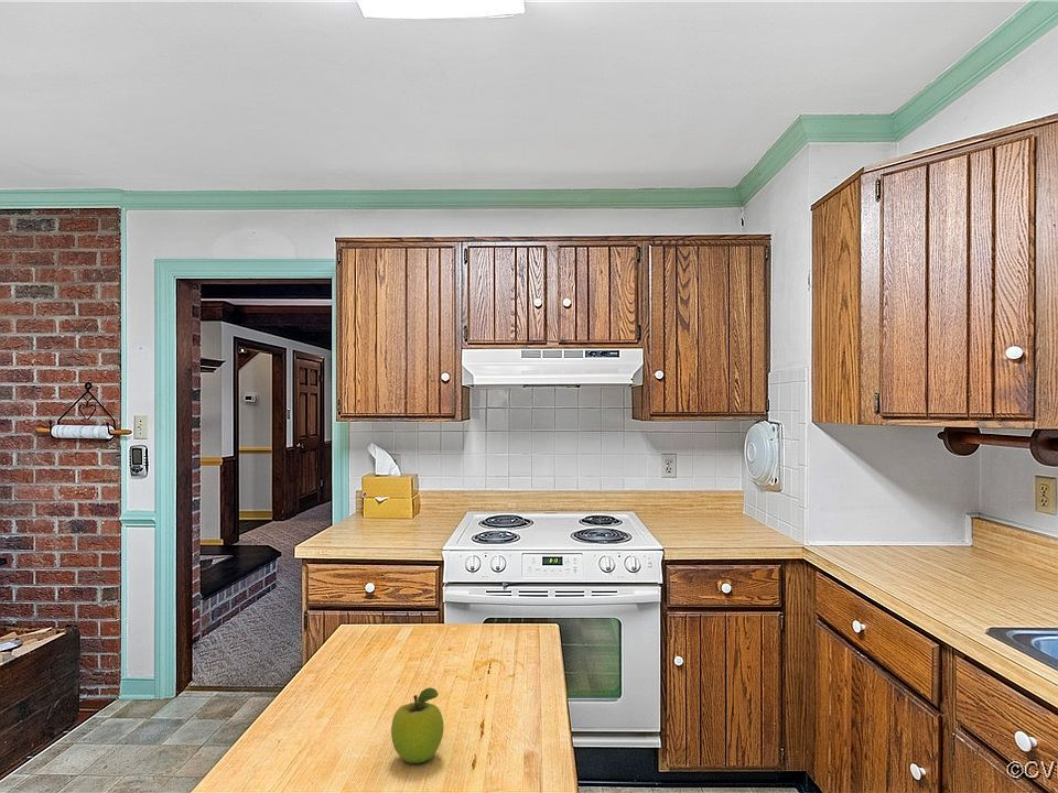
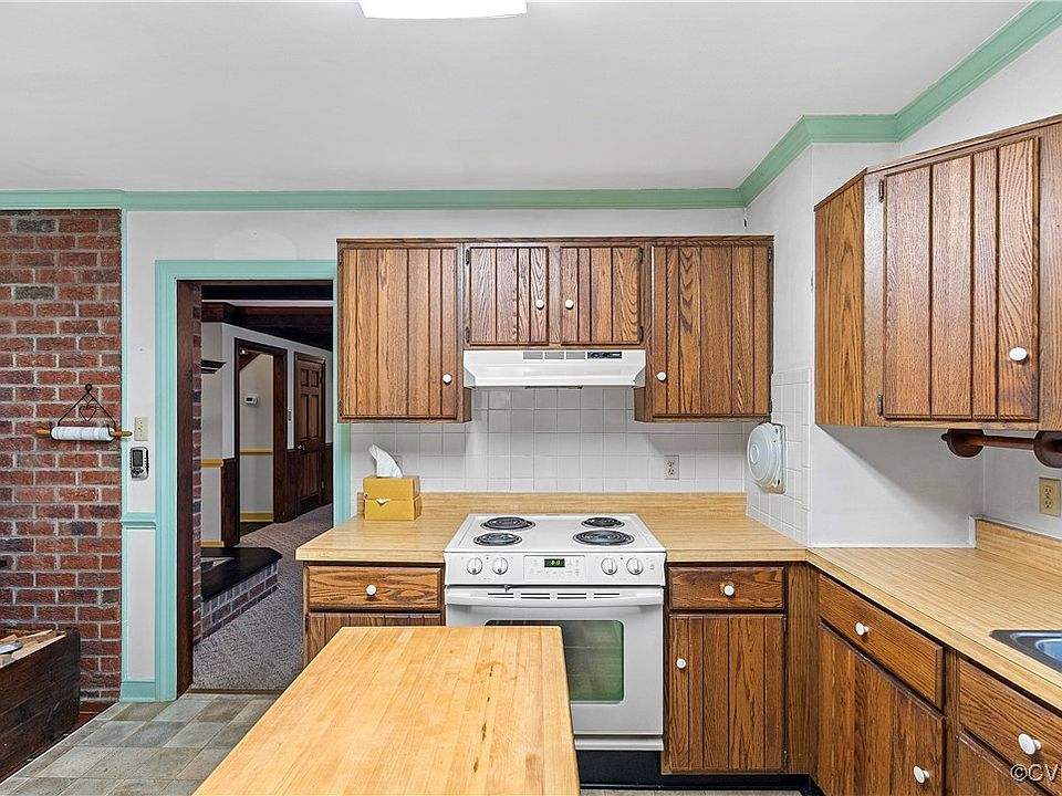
- fruit (420, 724)
